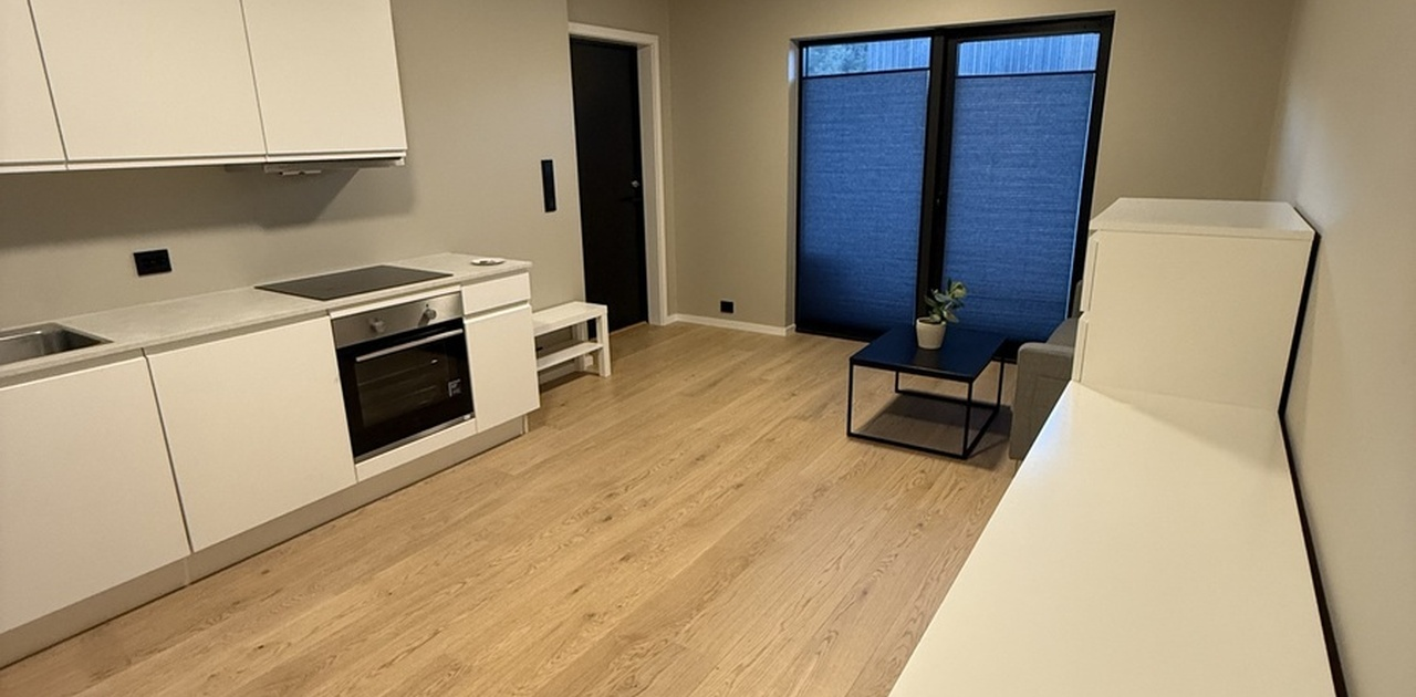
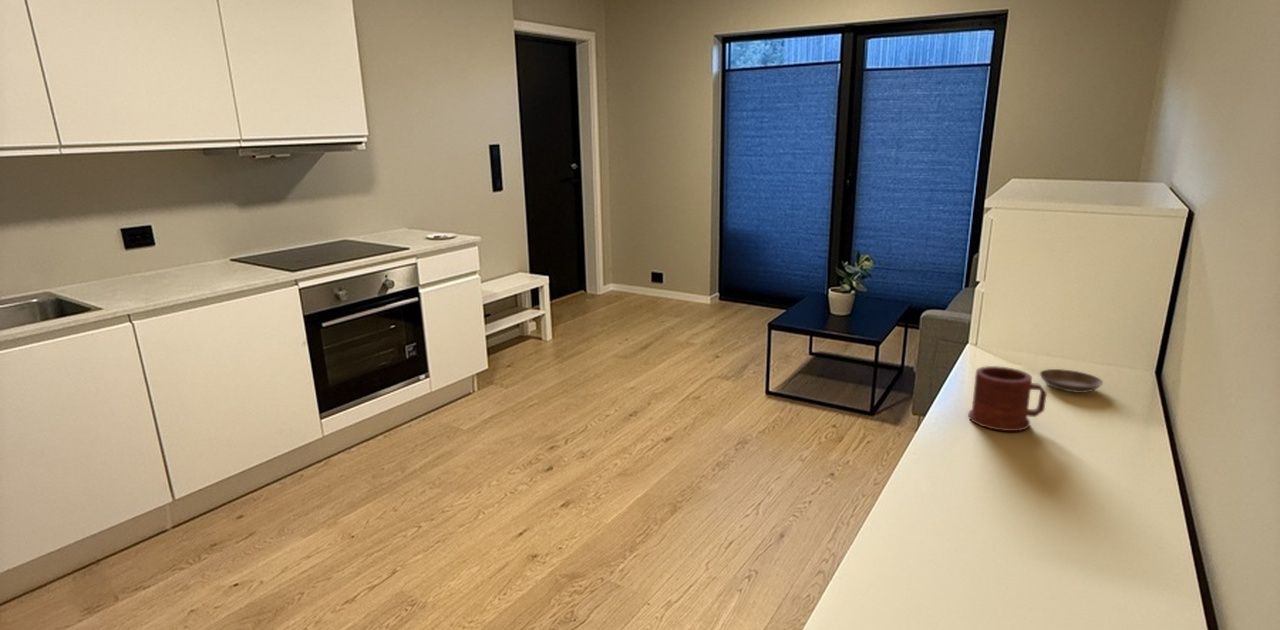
+ saucer (1070, 381)
+ mug (1007, 398)
